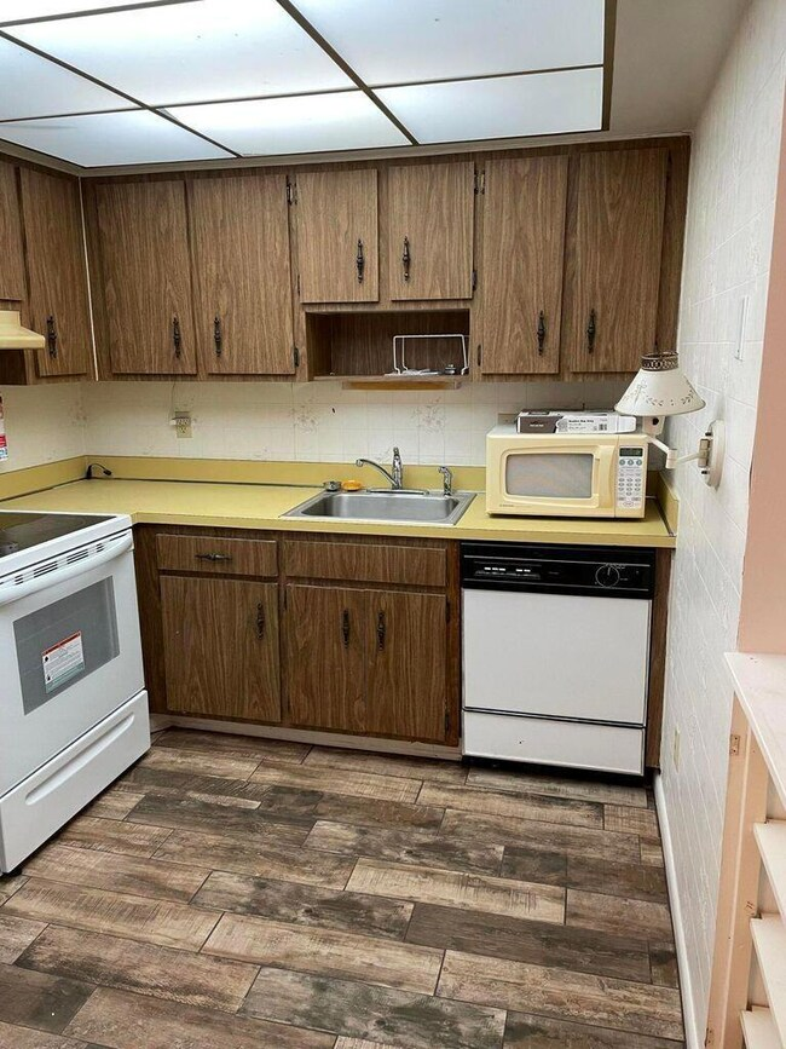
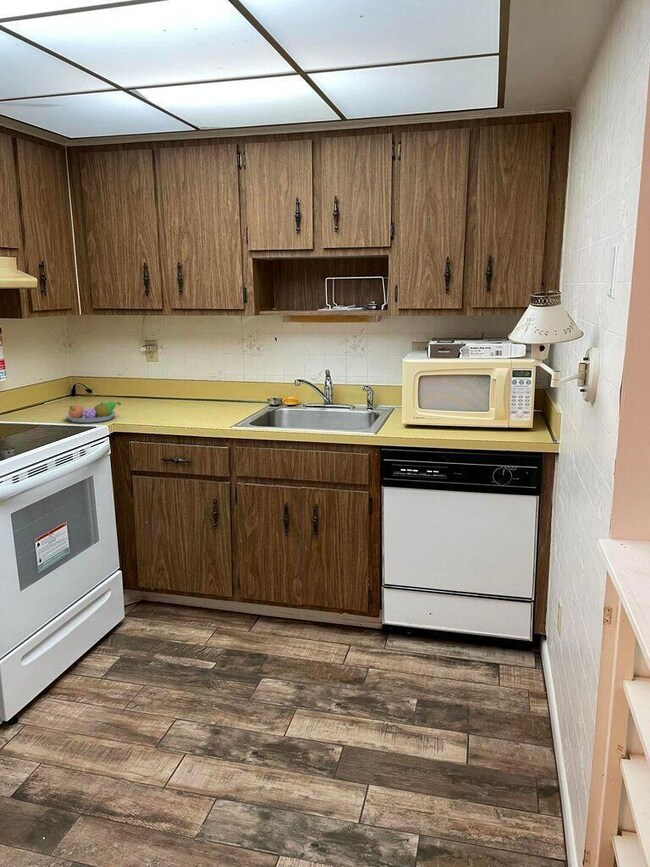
+ fruit bowl (92, 409)
